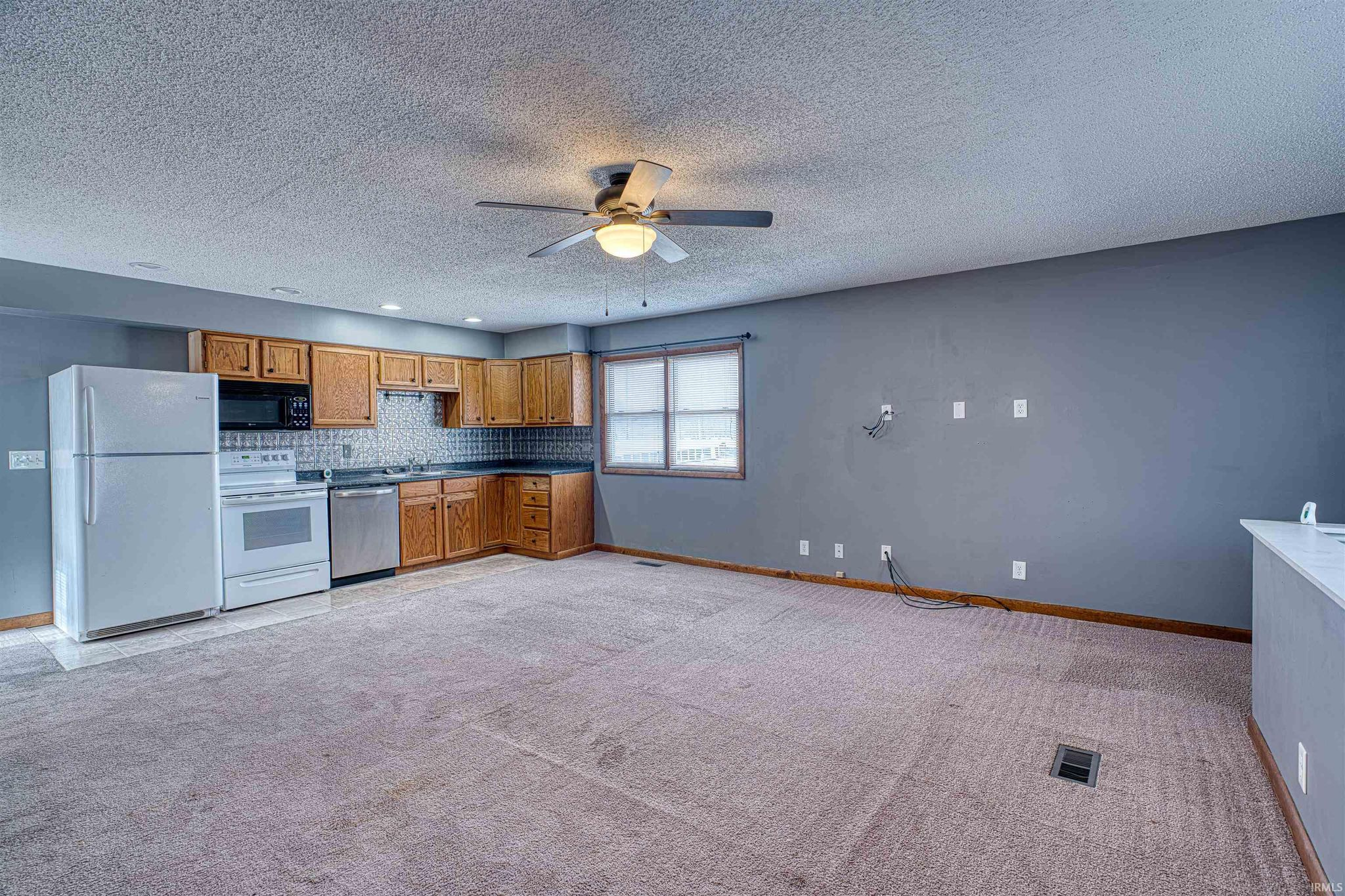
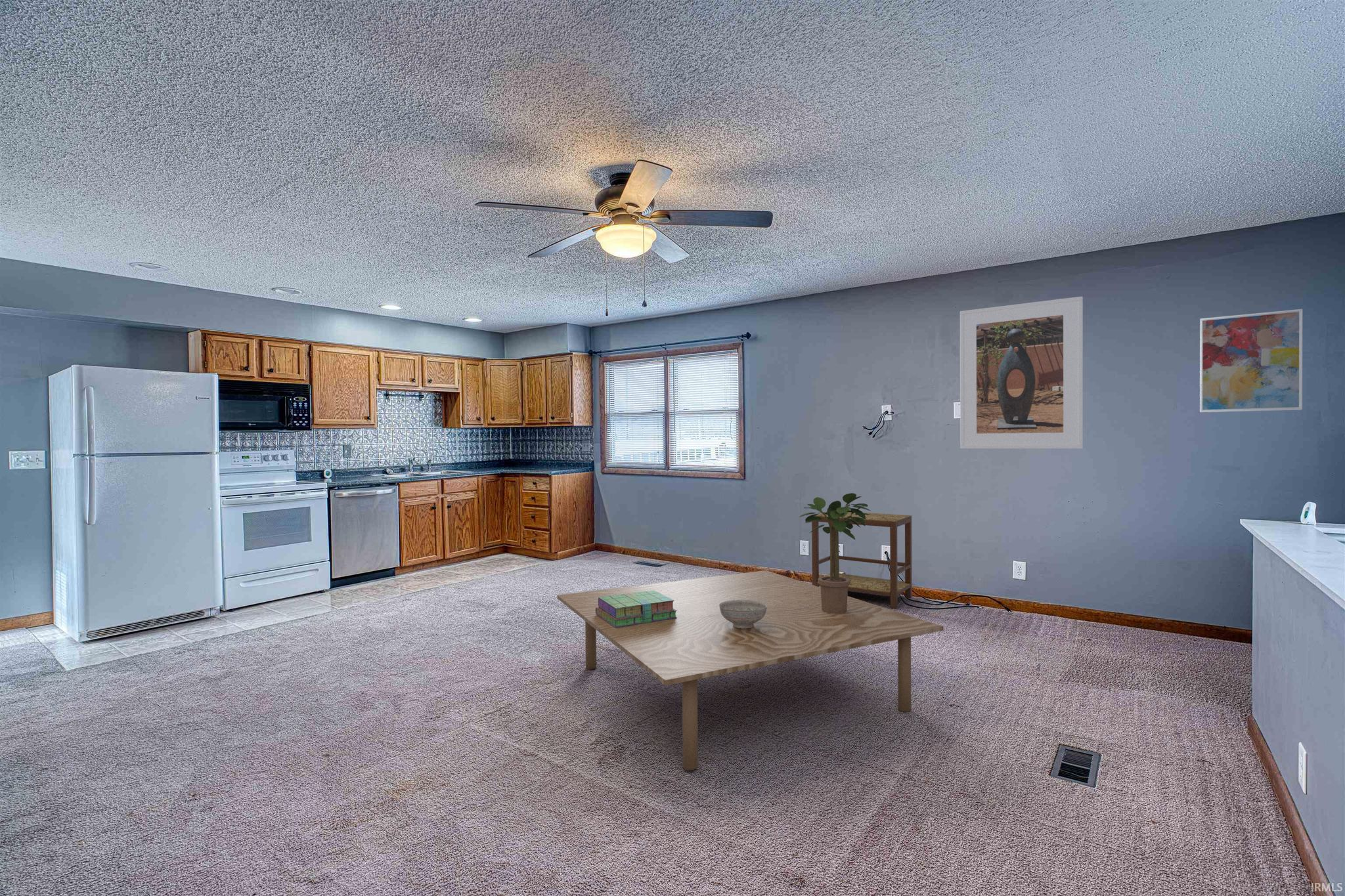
+ wall art (1248, 362)
+ coffee table (731, 649)
+ stack of books (636, 607)
+ decorative bowl (743, 614)
+ potted plant (838, 549)
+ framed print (1018, 376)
+ side table (861, 558)
